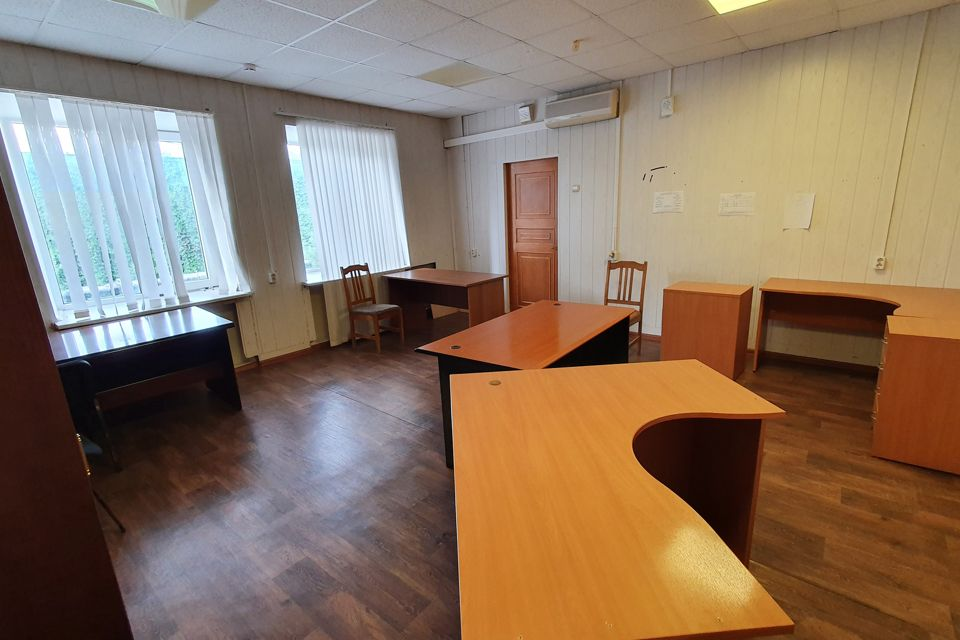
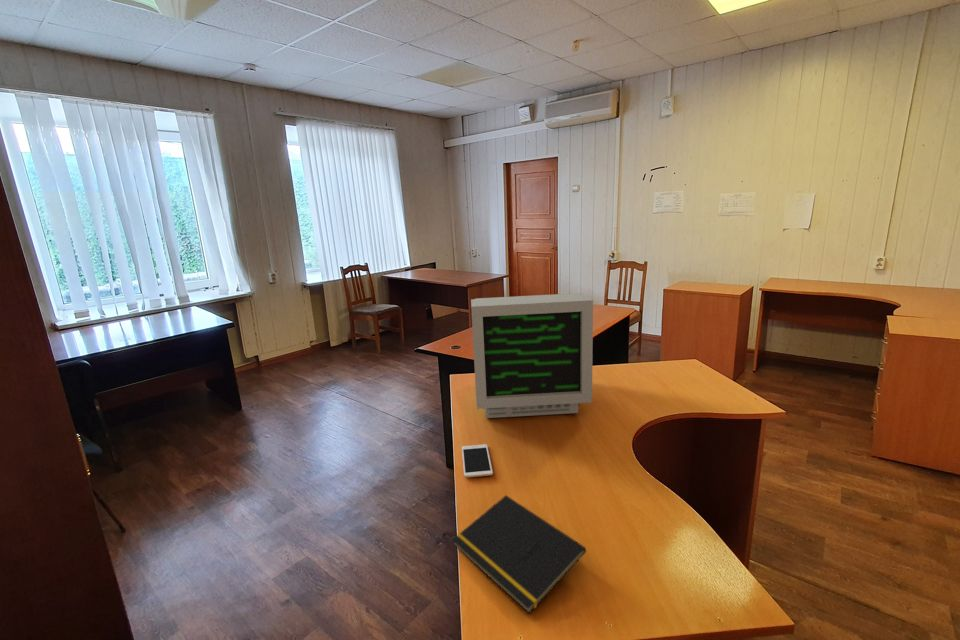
+ notepad (516, 545)
+ computer monitor (526, 347)
+ cell phone (476, 459)
